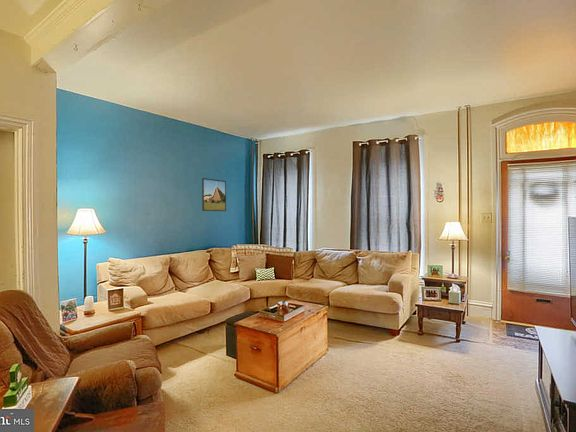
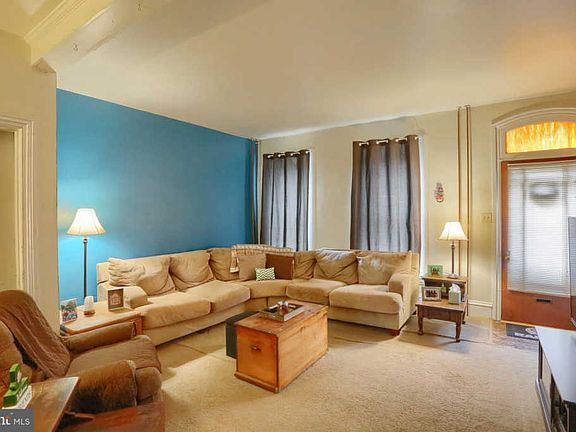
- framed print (214, 195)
